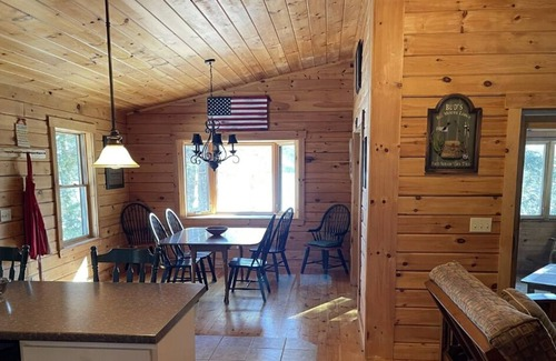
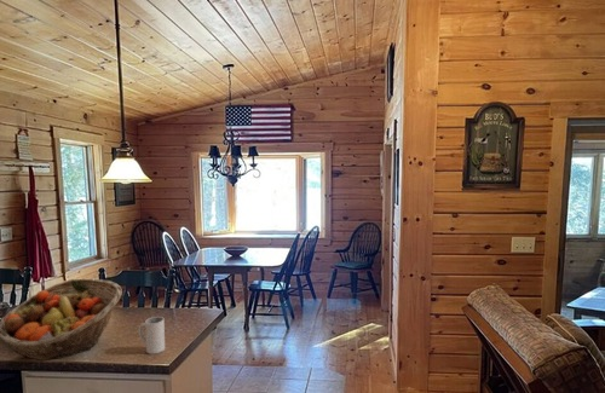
+ mug (151, 334)
+ fruit basket (63, 316)
